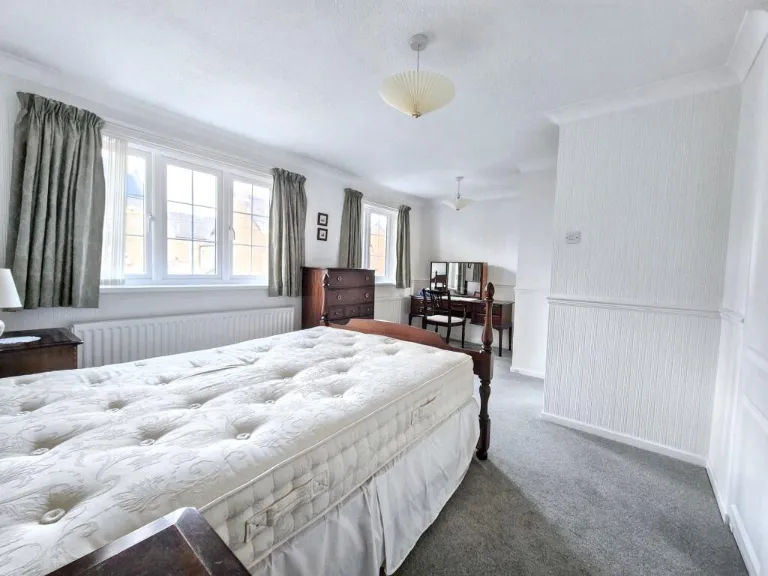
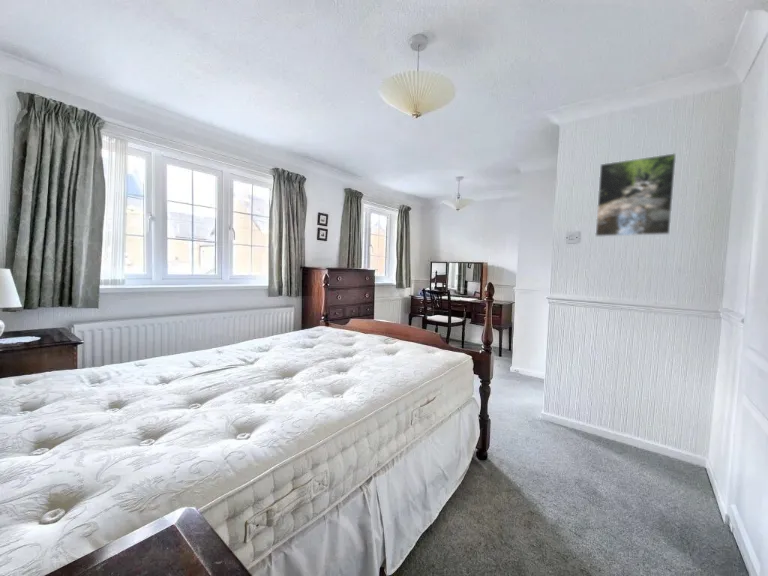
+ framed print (633, 197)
